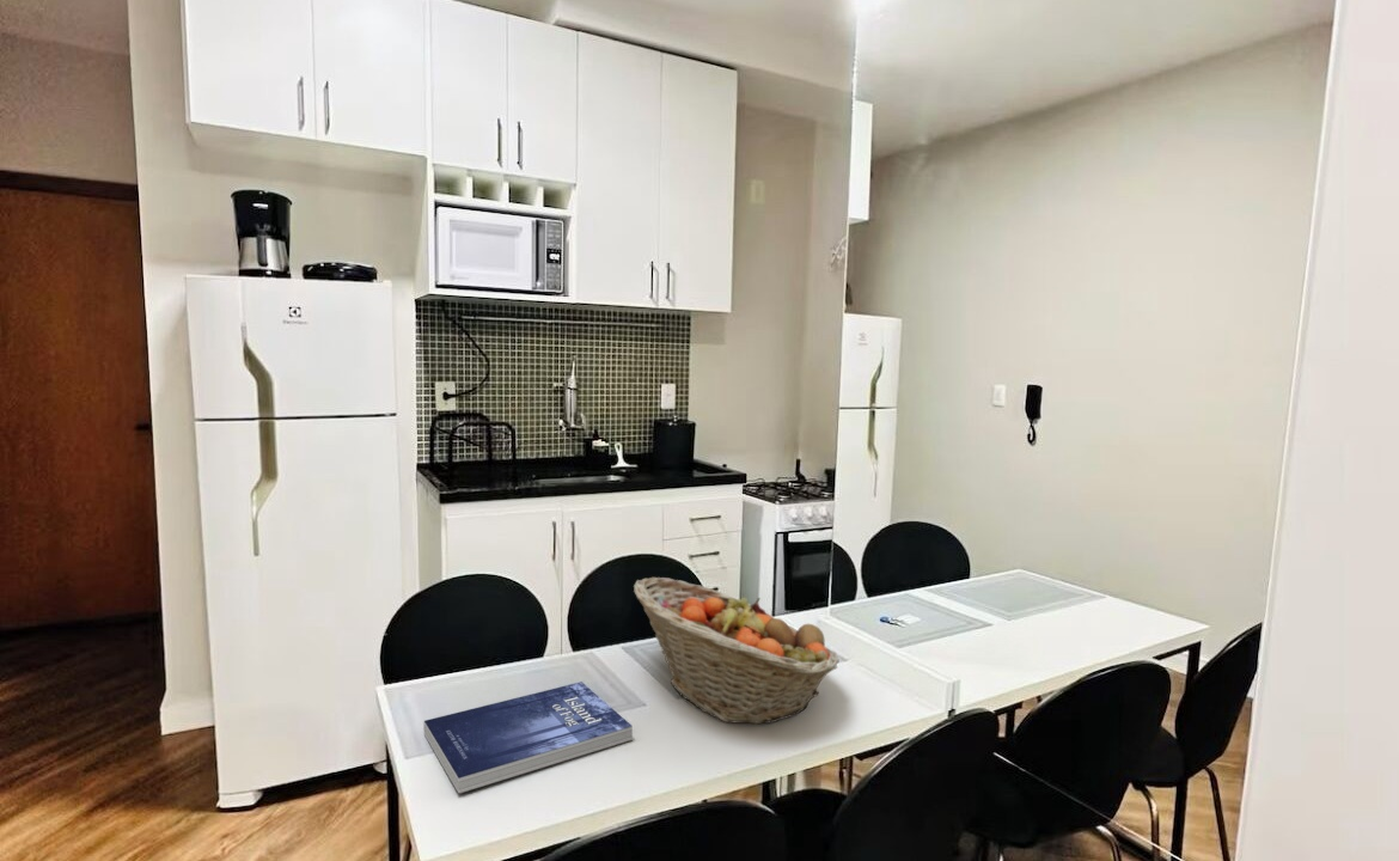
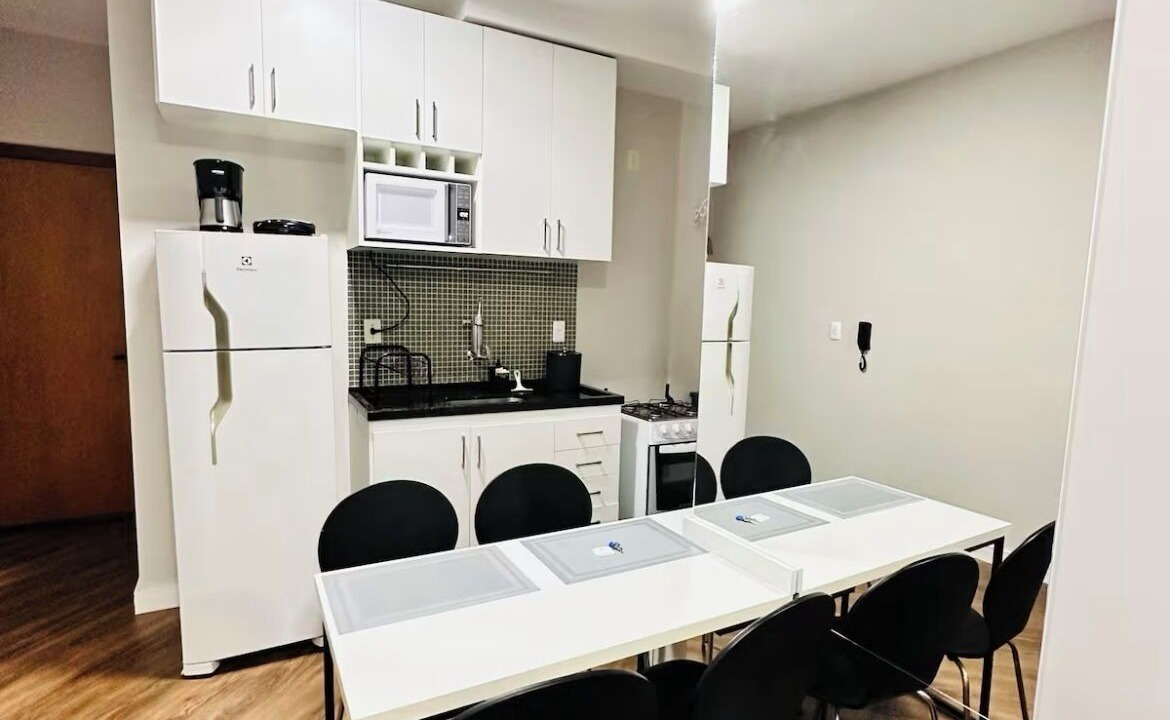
- book (527, 729)
- fruit basket (731, 637)
